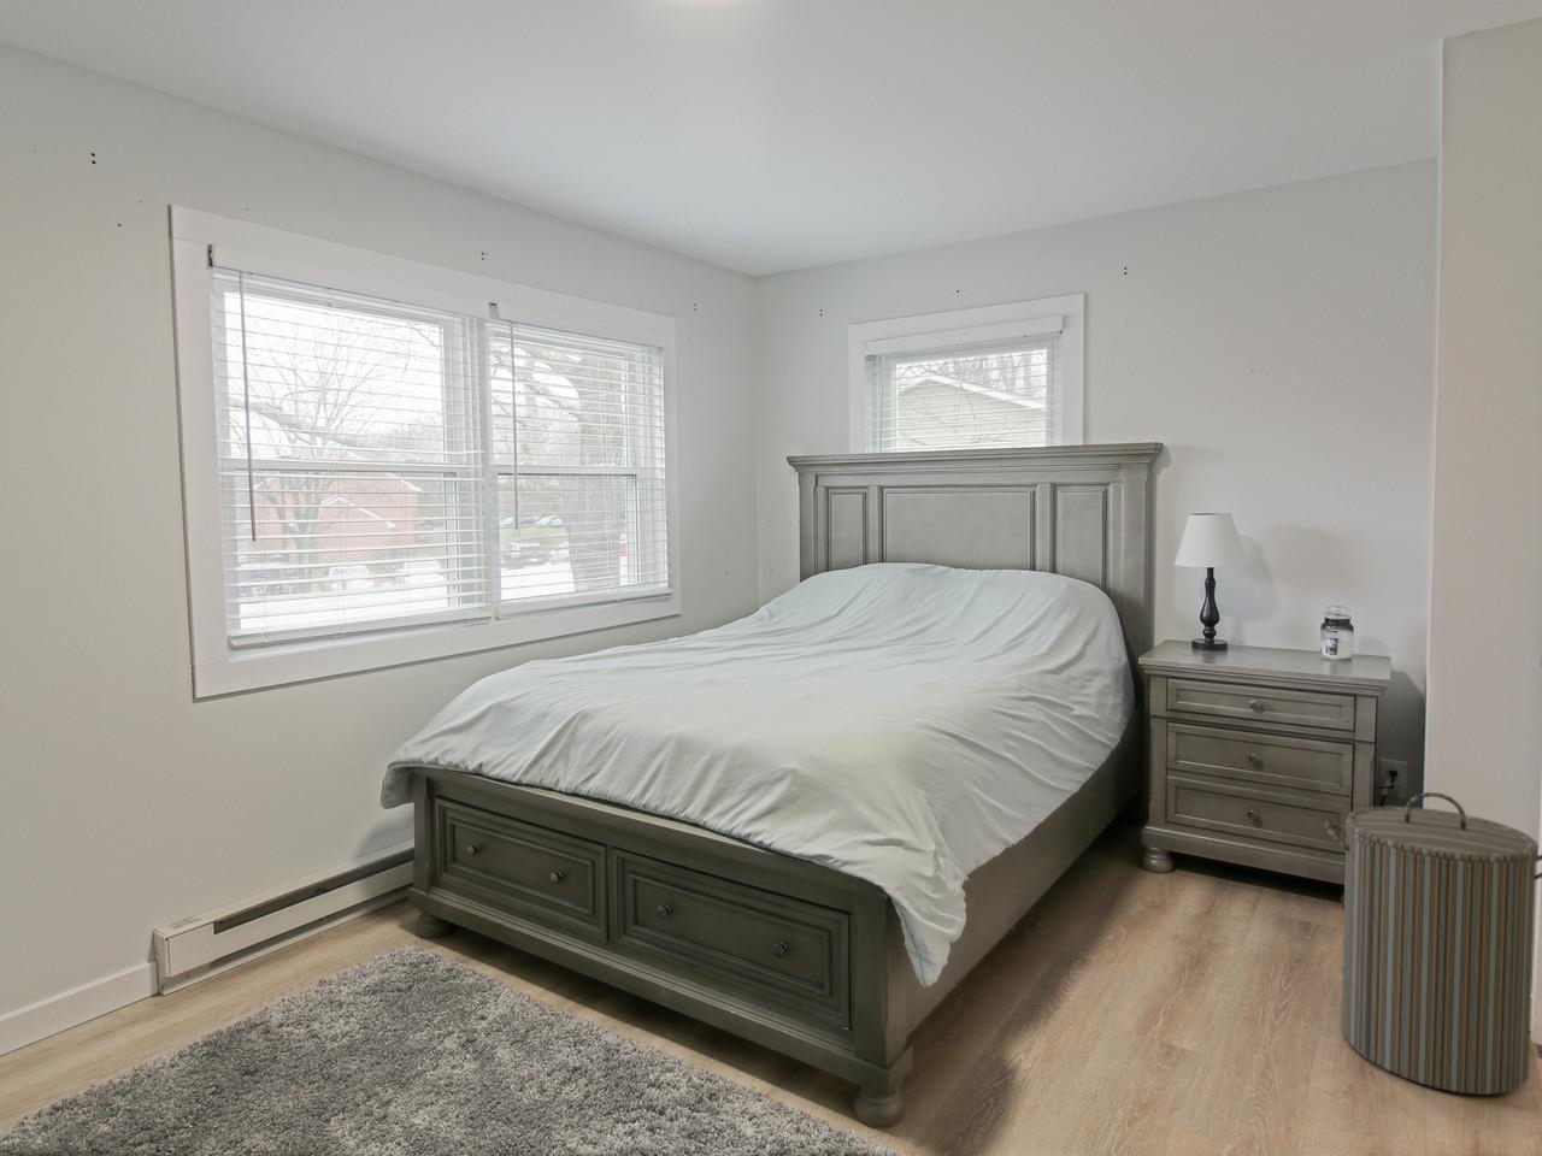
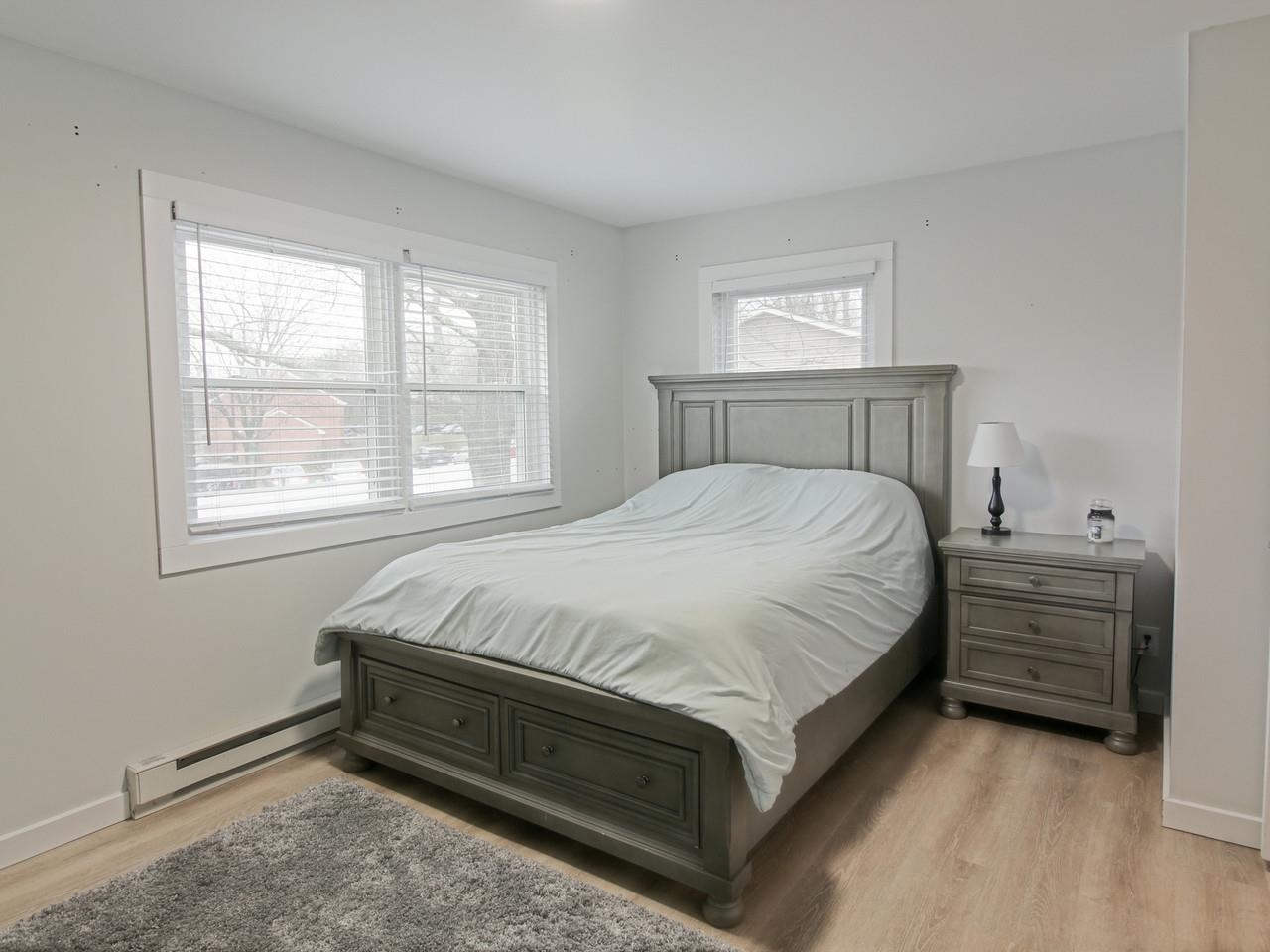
- laundry hamper (1435, 923)
